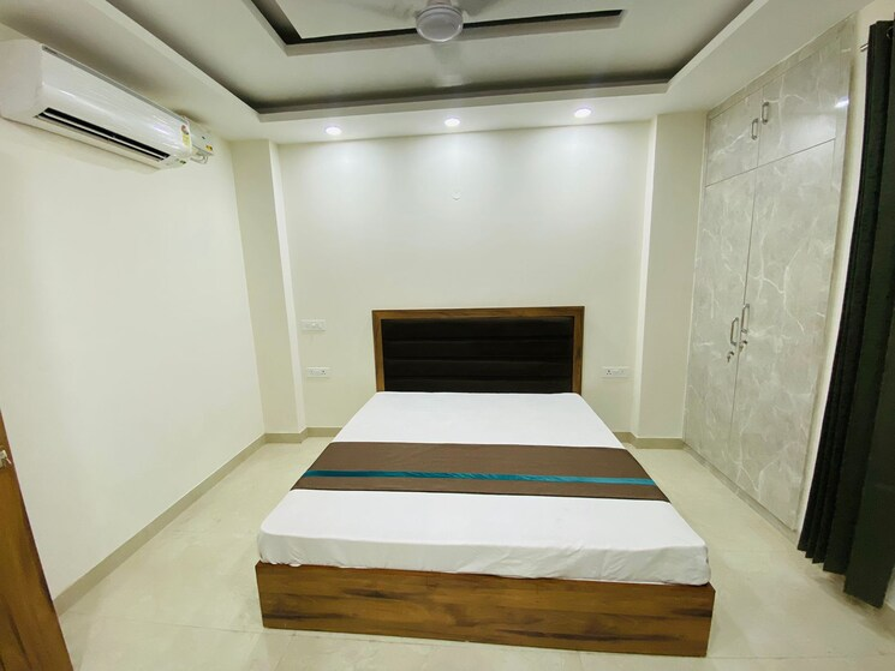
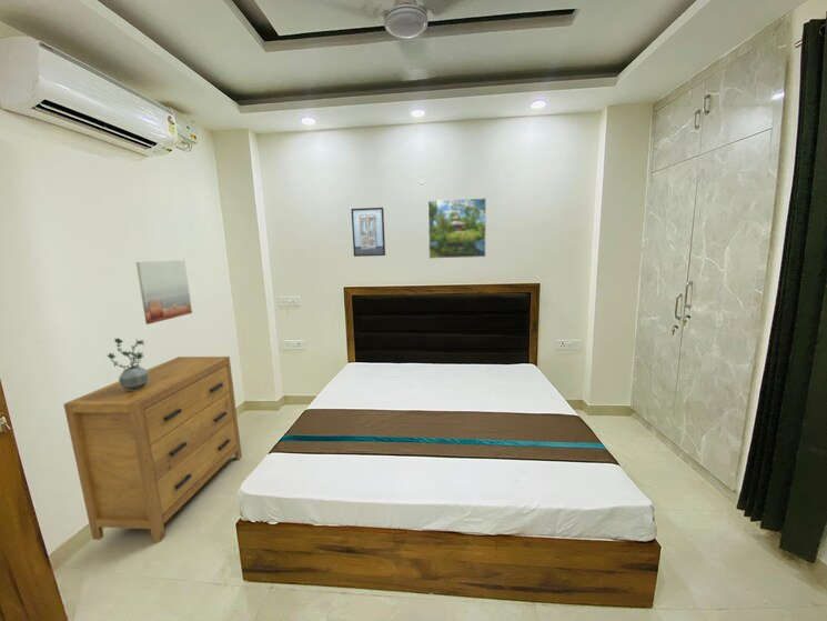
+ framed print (456, 229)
+ potted plant (130, 363)
+ wall art (167, 290)
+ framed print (367, 232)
+ dresser (172, 434)
